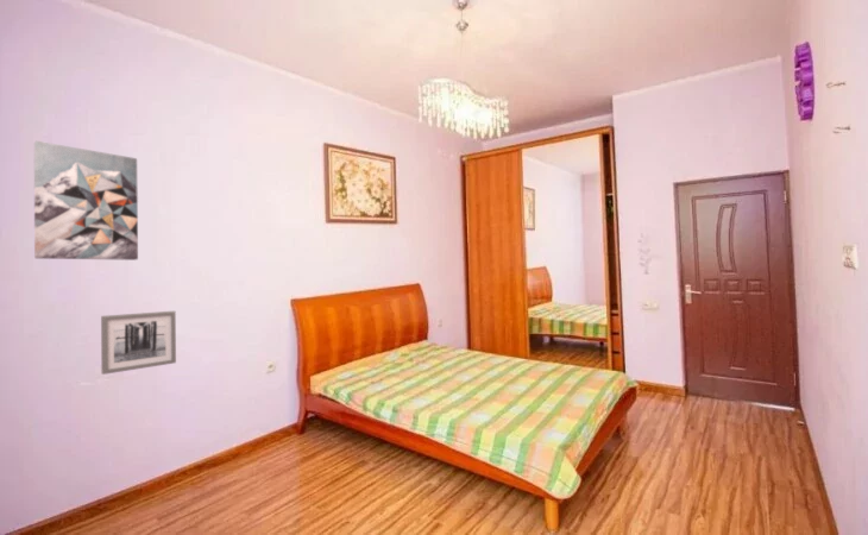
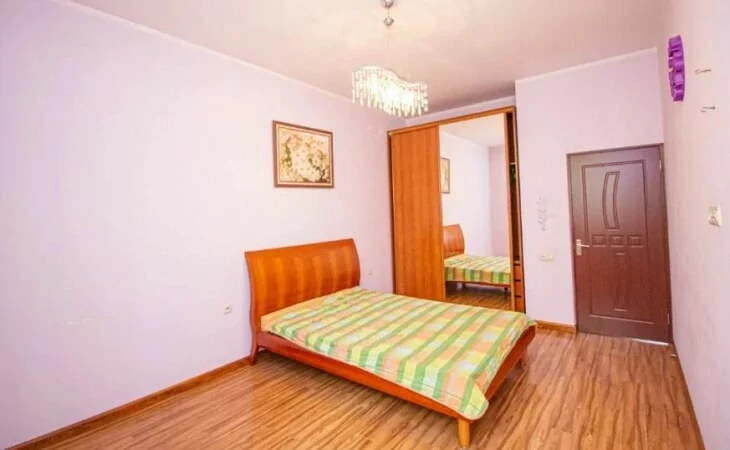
- wall art (140, 340)
- wall art (89, 204)
